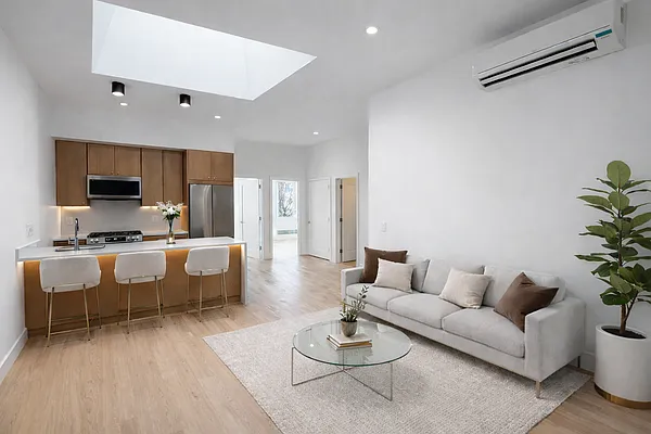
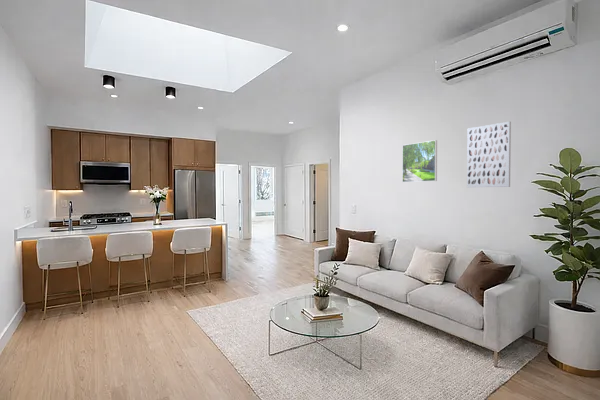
+ wall art (487, 156)
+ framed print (418, 162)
